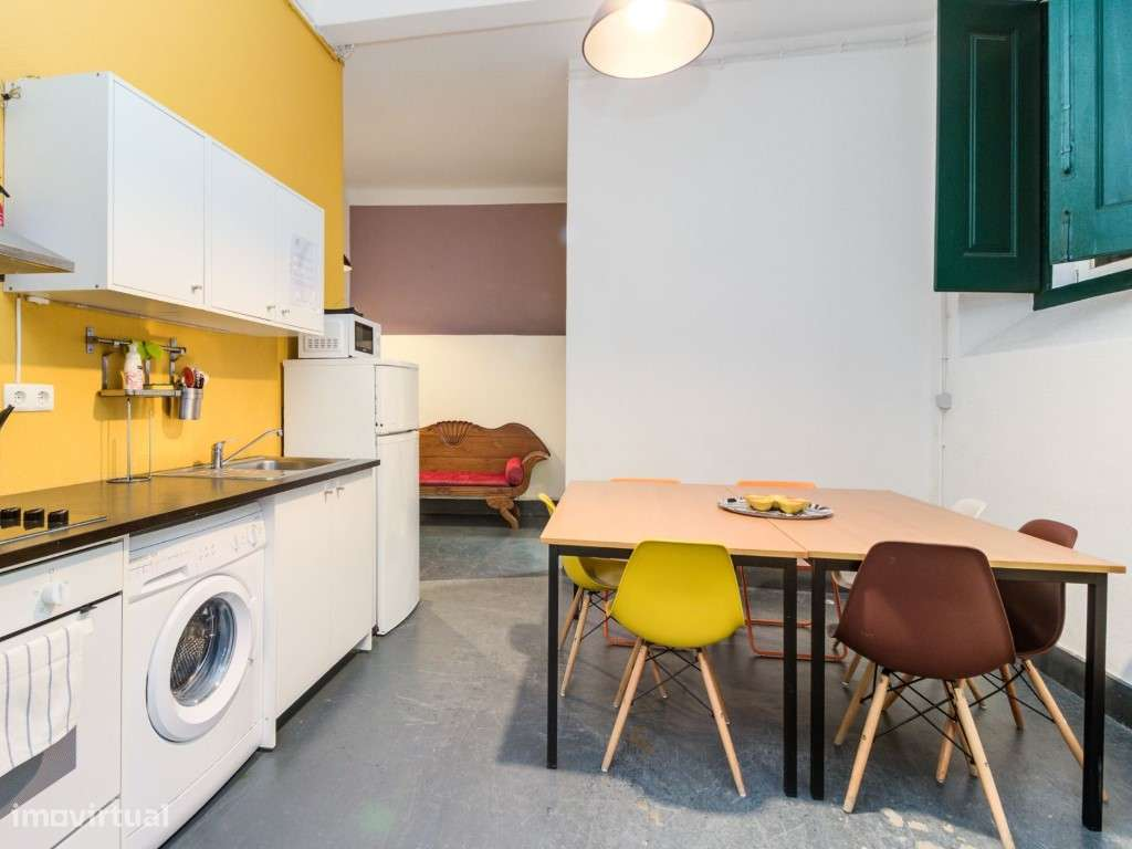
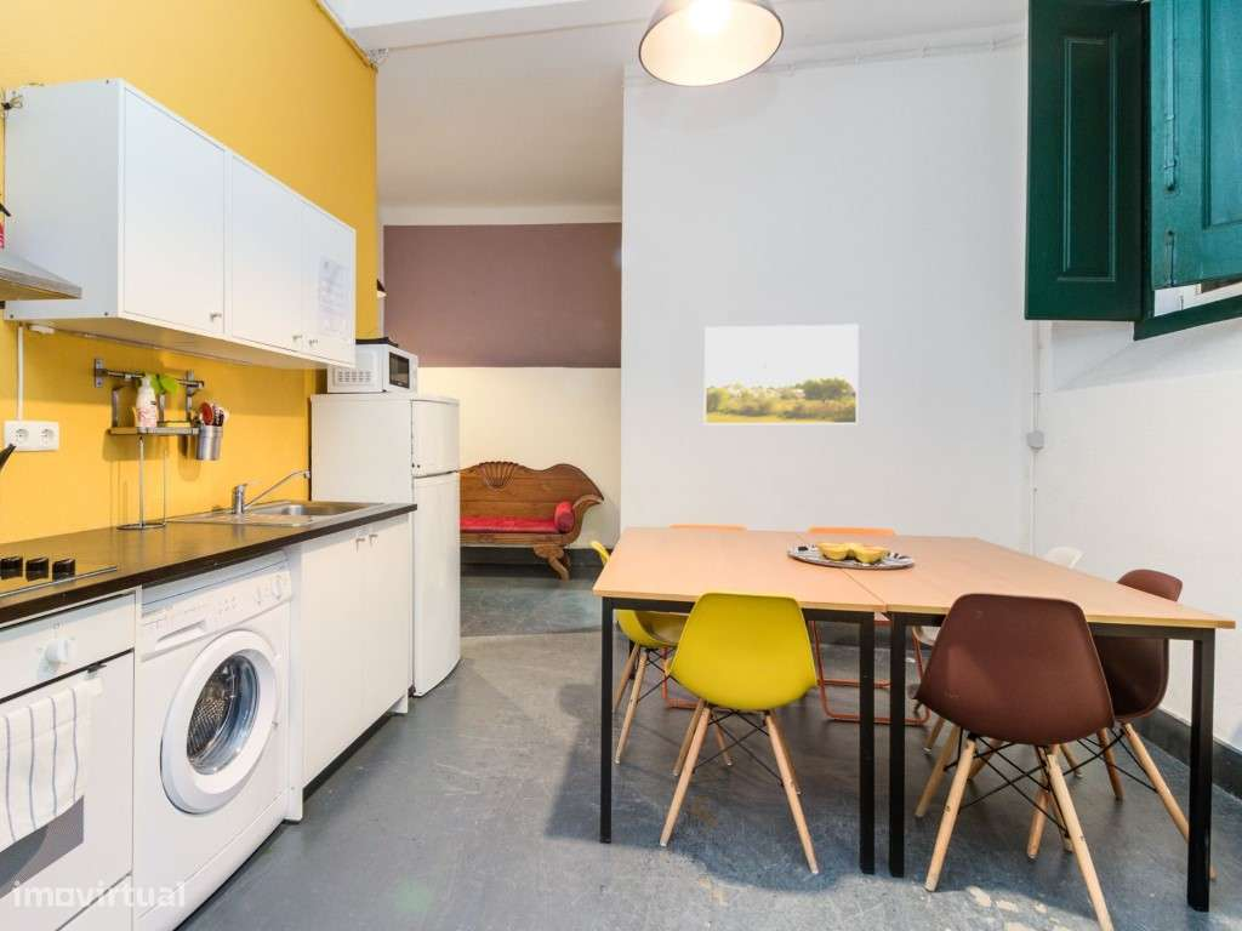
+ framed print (780, 375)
